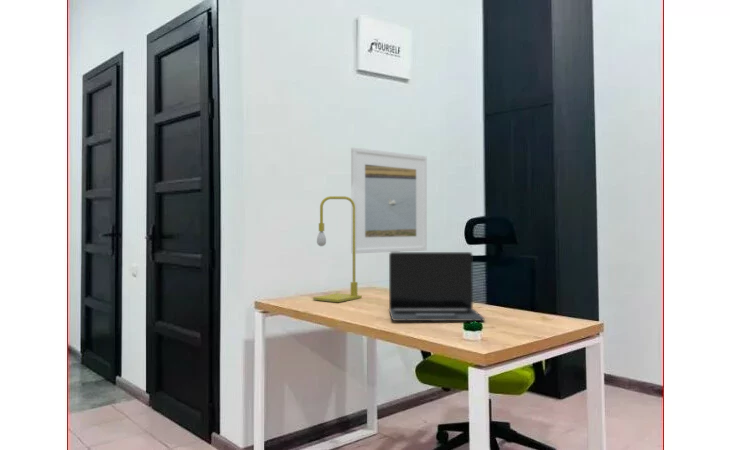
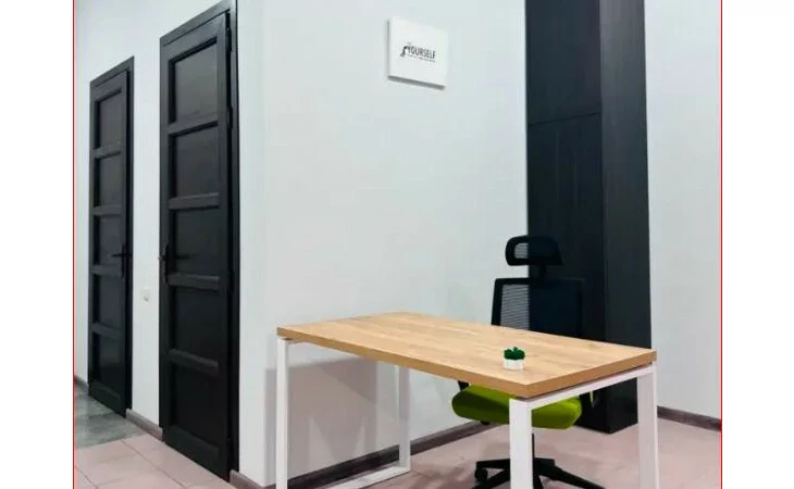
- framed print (391, 201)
- laptop (434, 284)
- table lamp (325, 243)
